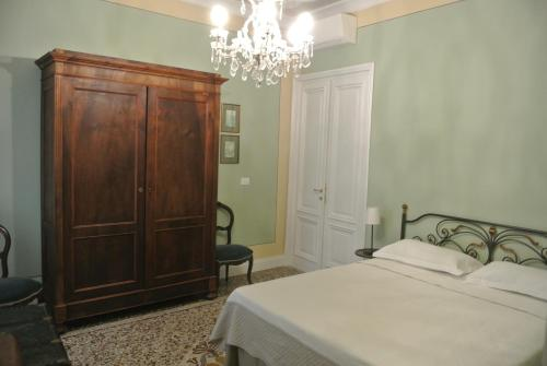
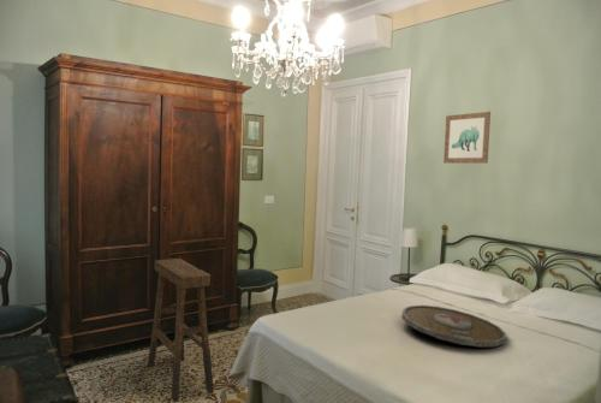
+ stool (179, 322)
+ serving tray (451, 324)
+ wall art (465, 138)
